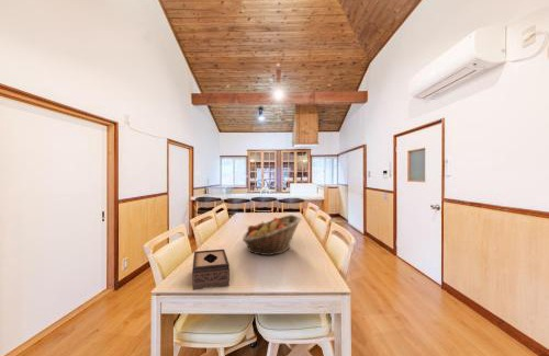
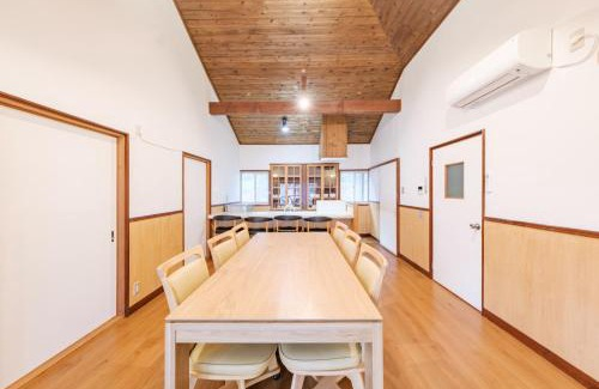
- fruit basket (271, 232)
- tissue box (210, 266)
